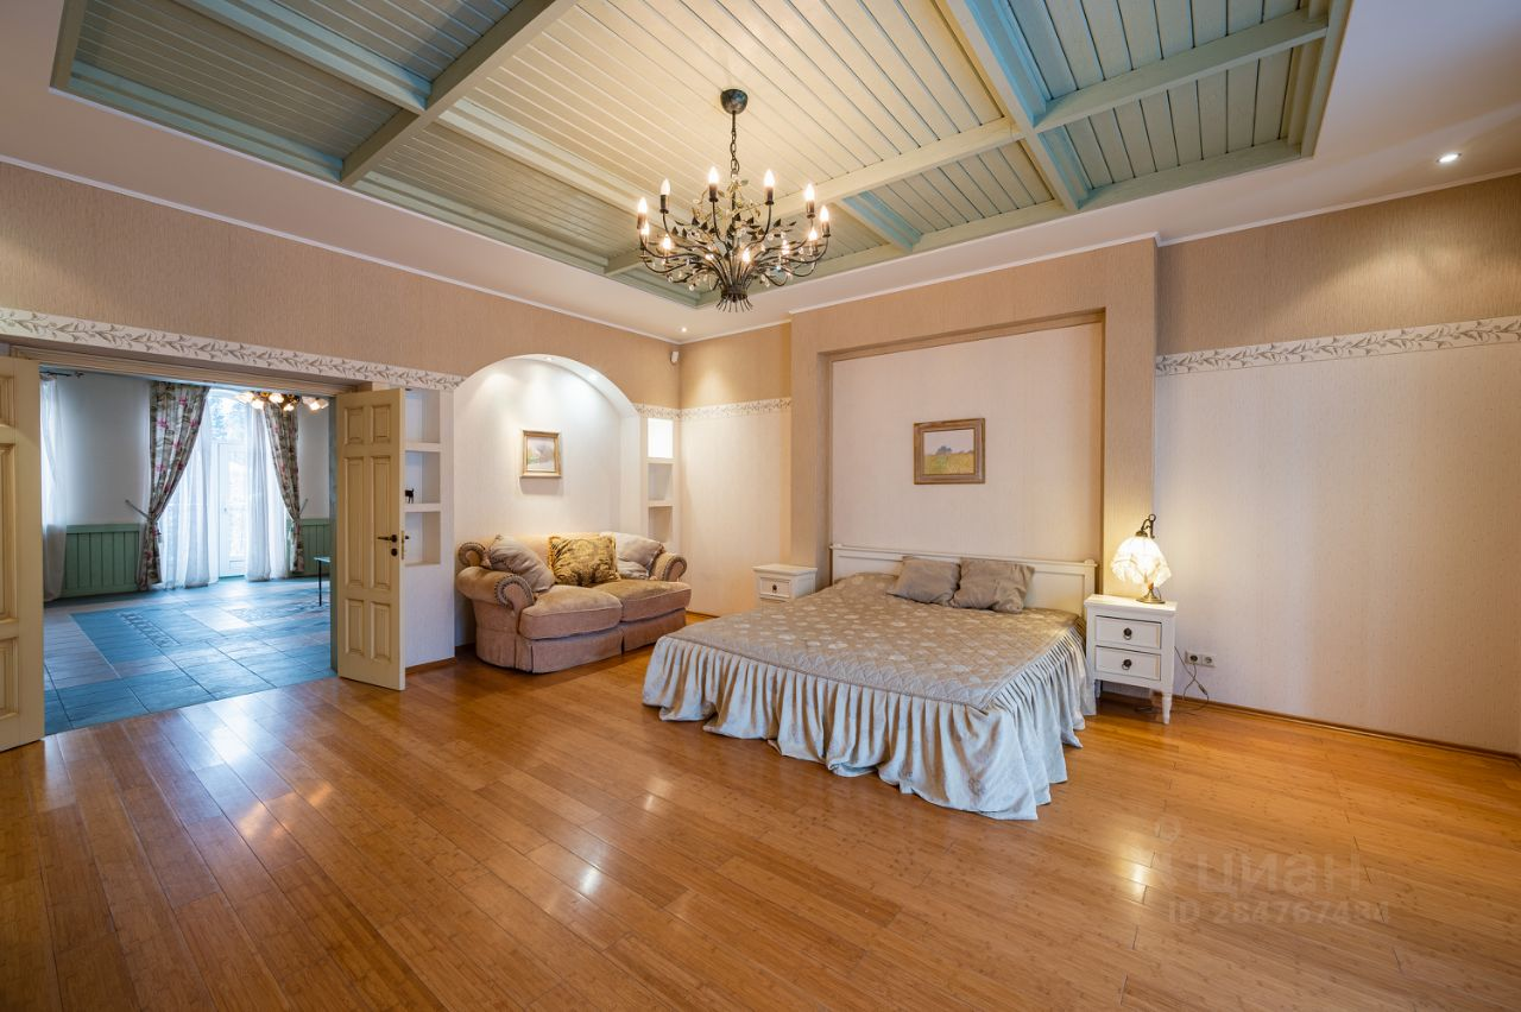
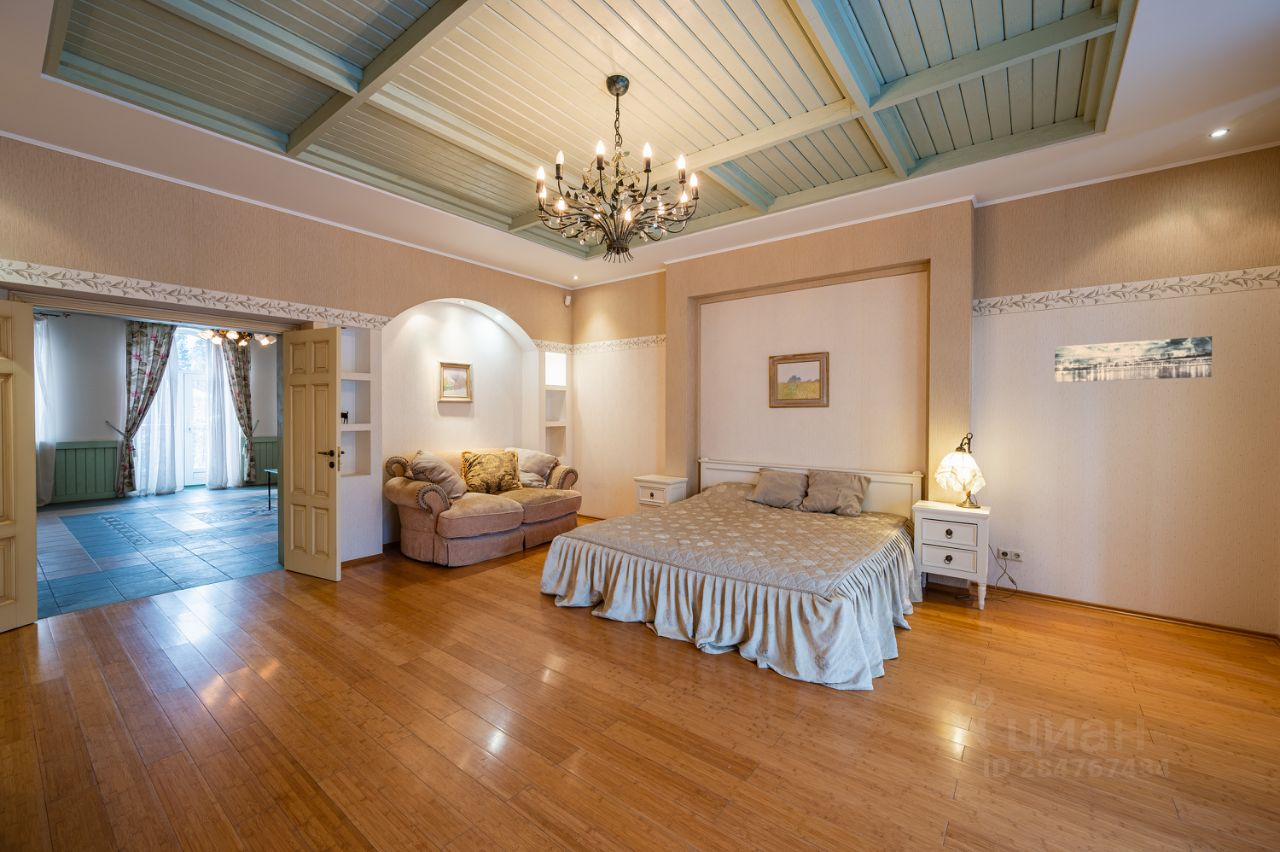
+ wall art (1127, 360)
